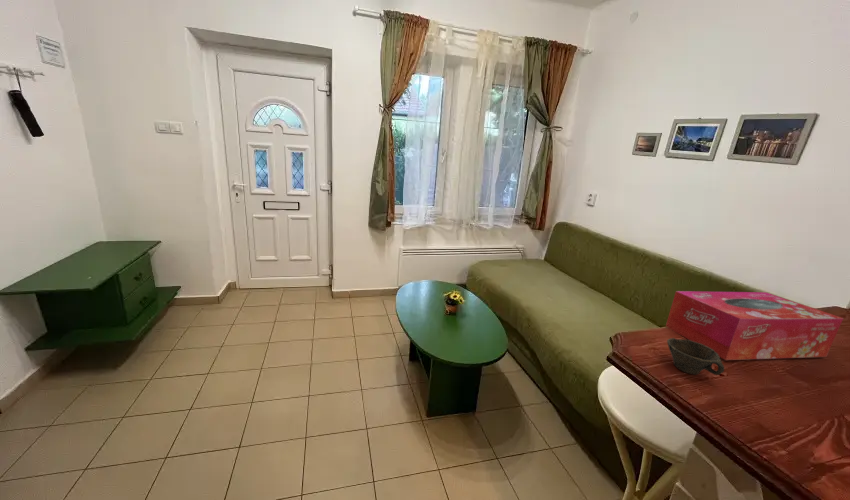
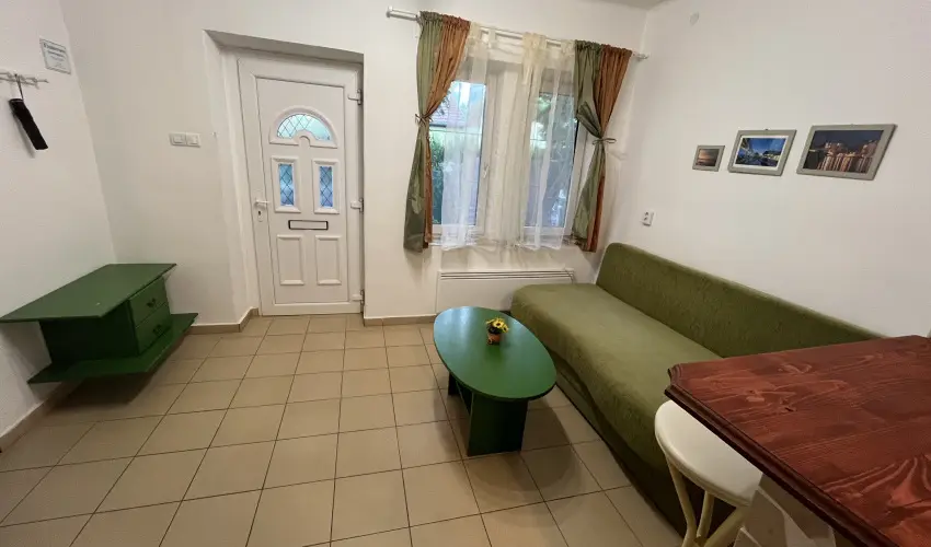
- tissue box (747, 322)
- cup (692, 359)
